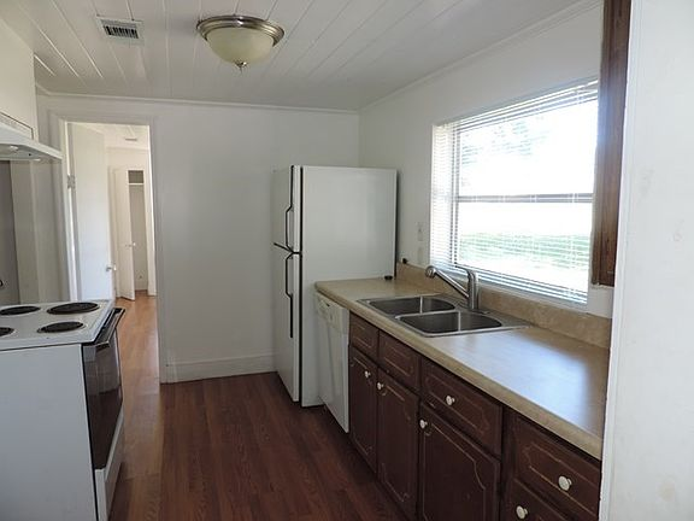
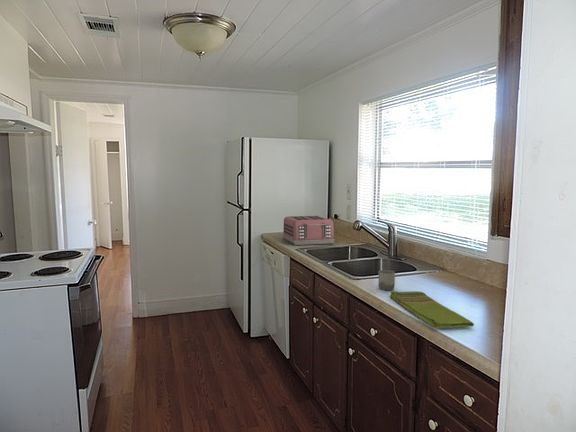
+ toaster (308, 229)
+ dish towel (427, 306)
+ cup (384, 279)
